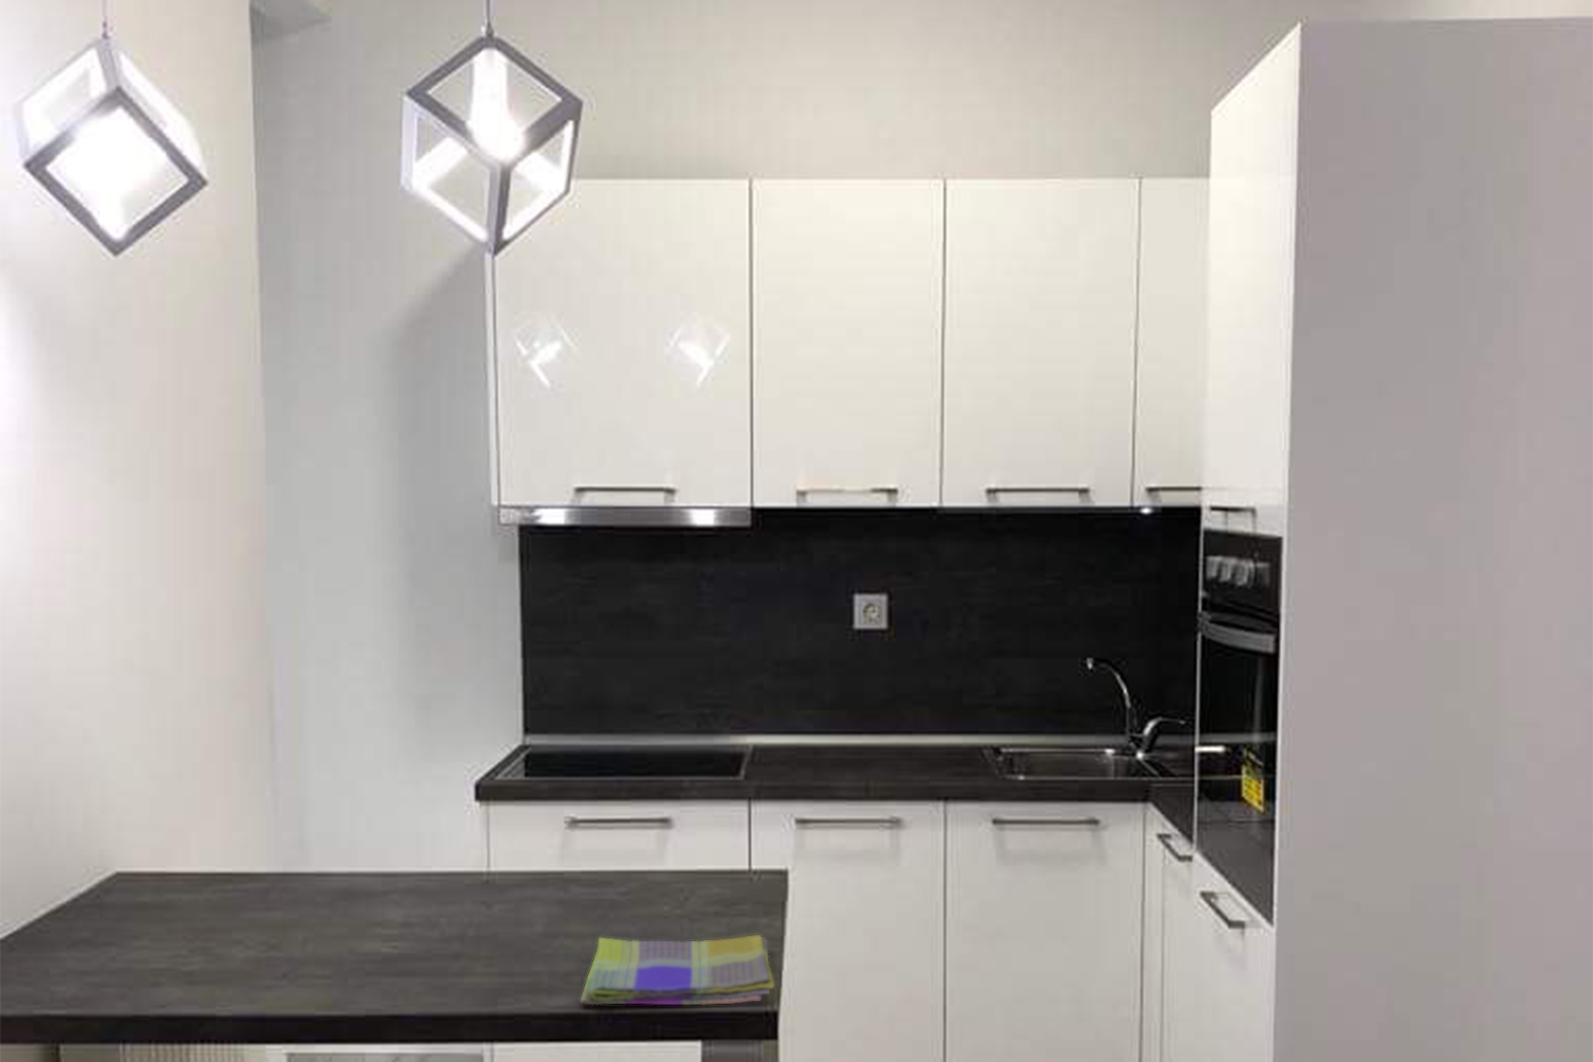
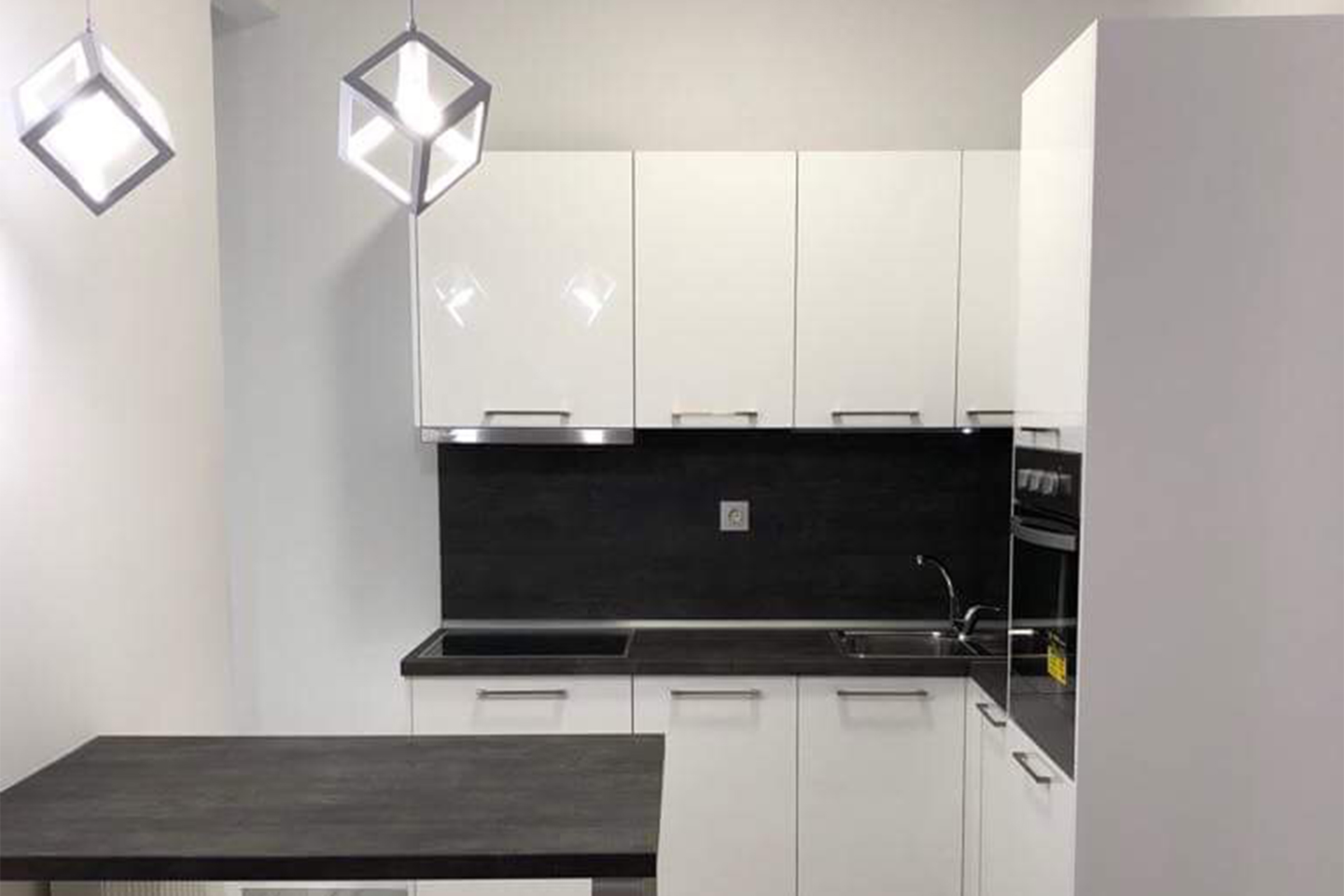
- dish towel (682, 967)
